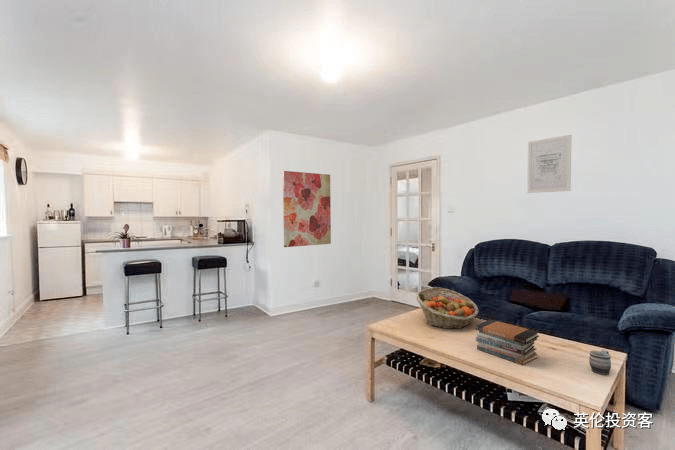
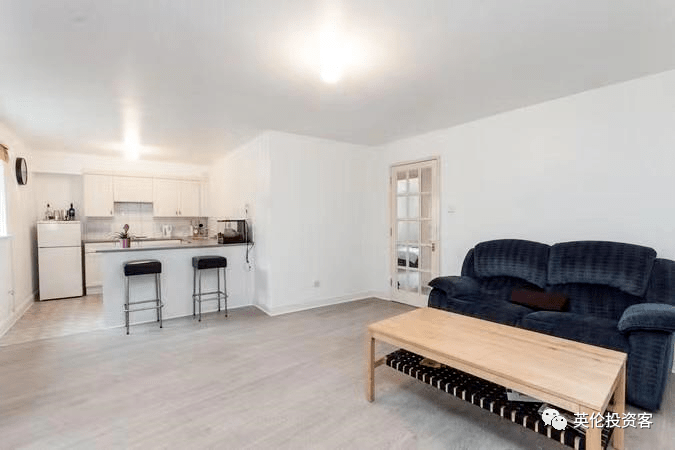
- book stack (505, 340)
- mug (600, 361)
- wall art (308, 209)
- fruit basket (446, 307)
- wall art (548, 165)
